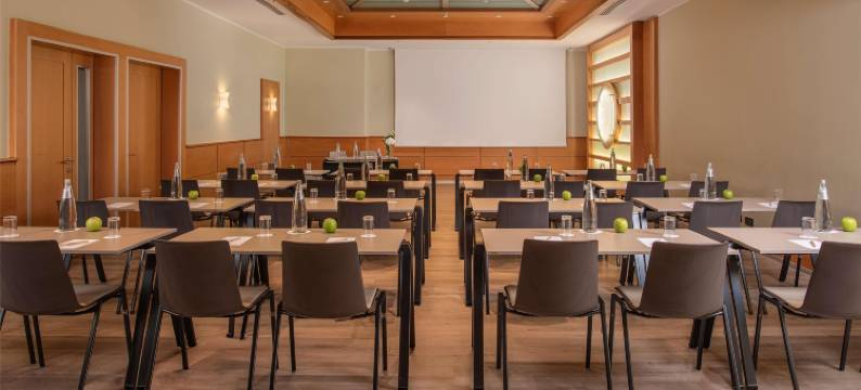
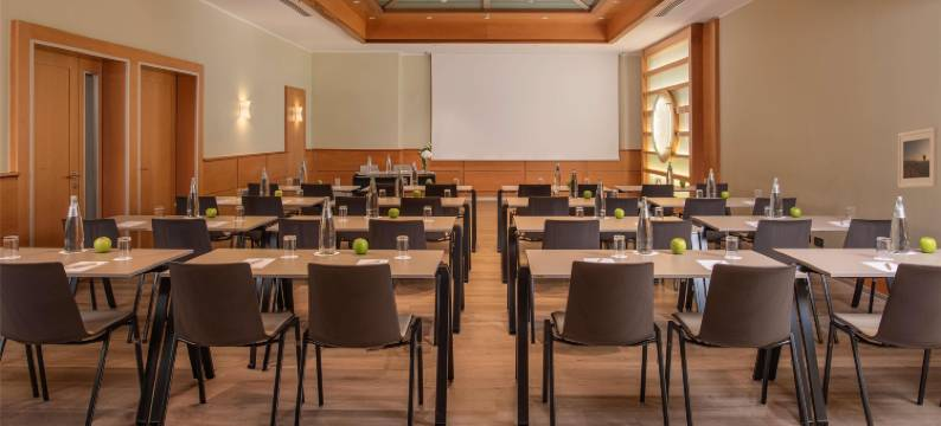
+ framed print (916, 159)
